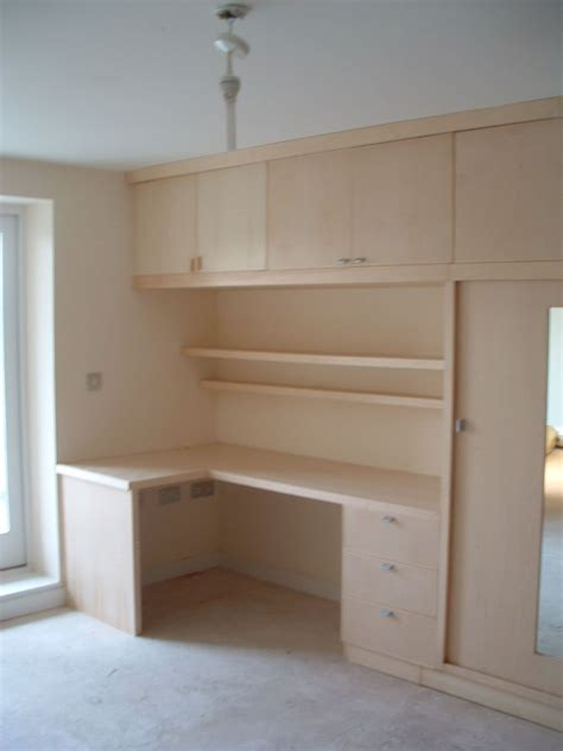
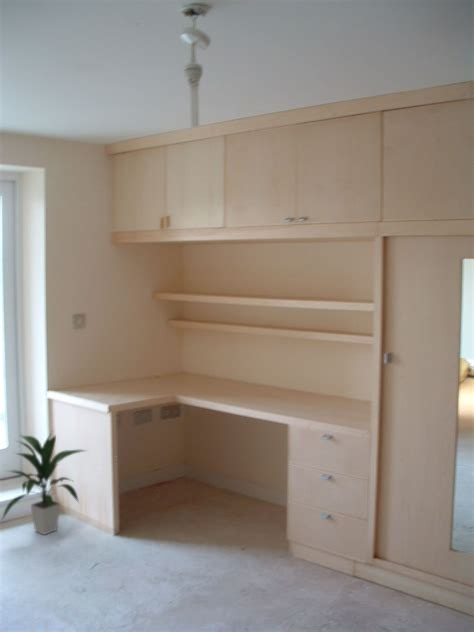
+ indoor plant (40, 480)
